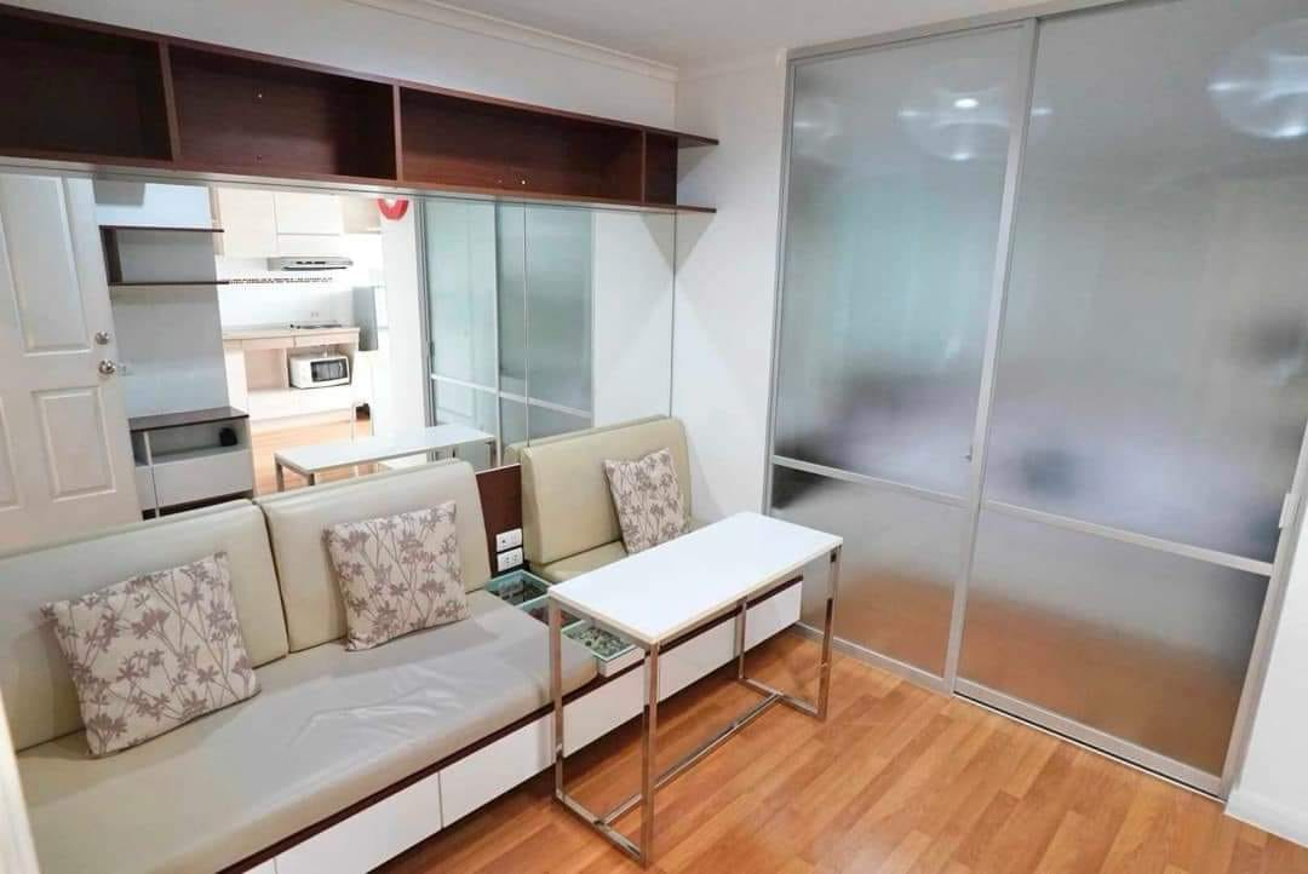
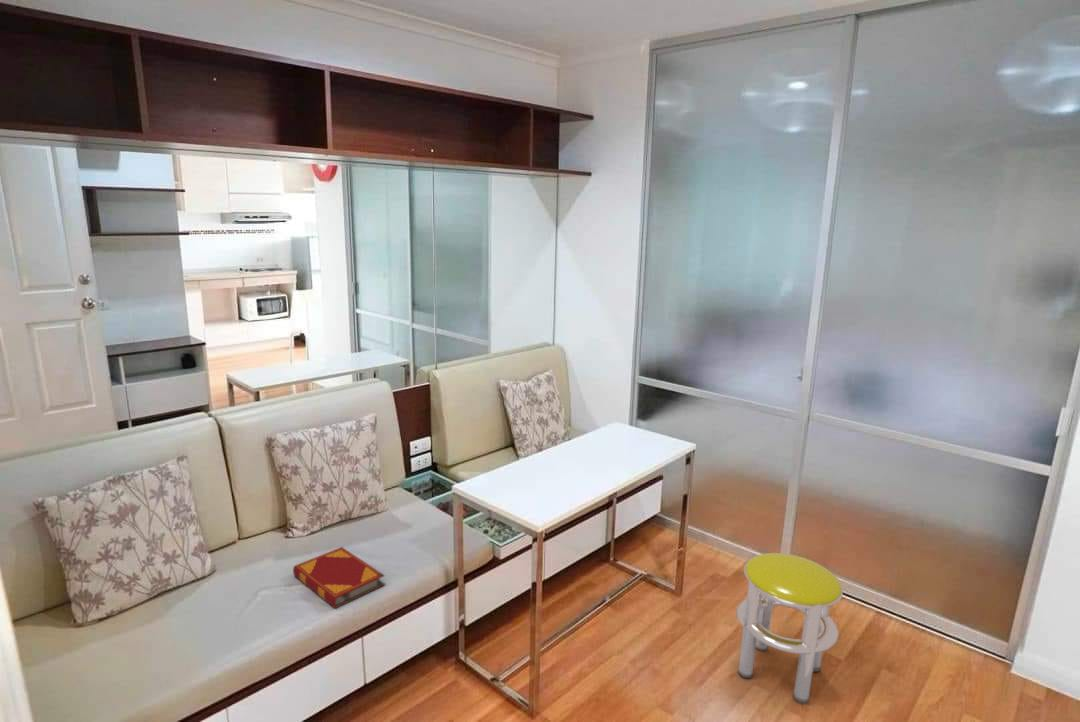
+ stool (790, 607)
+ hardback book (338, 575)
